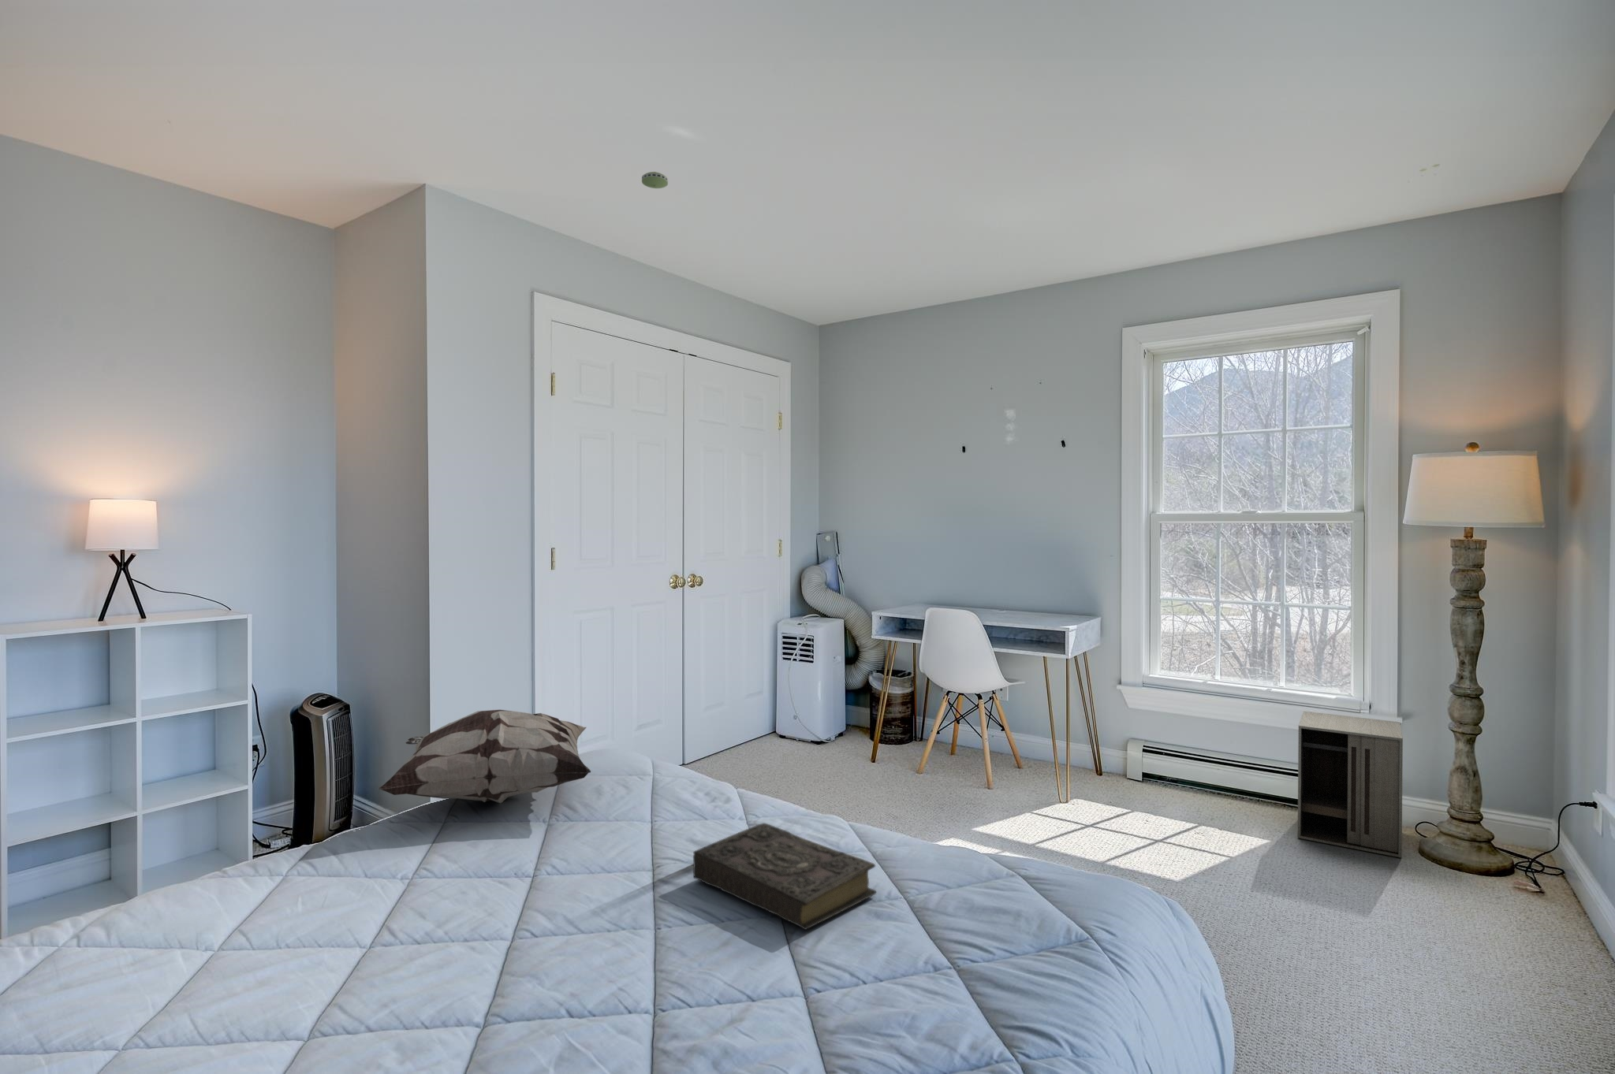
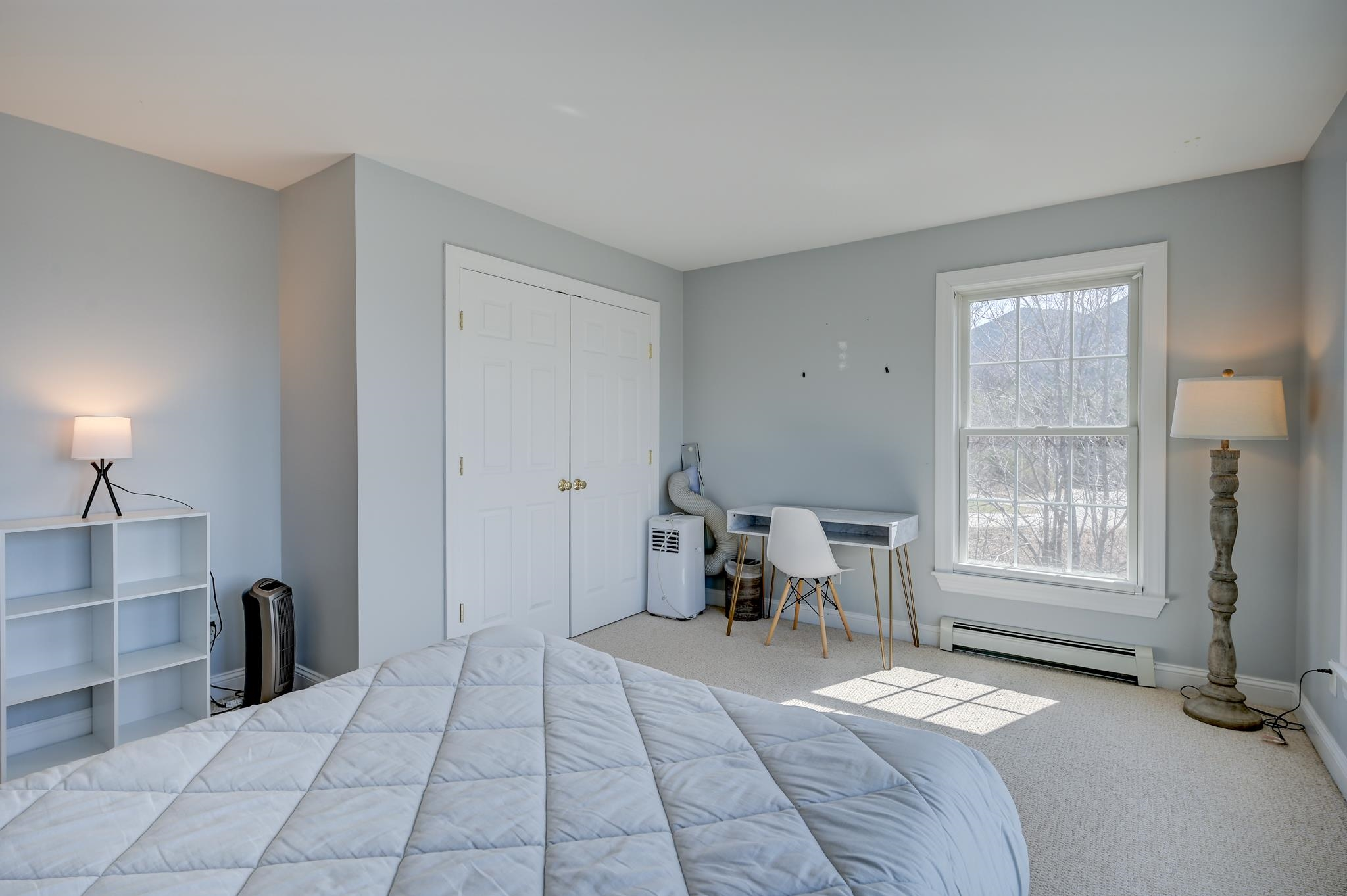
- decorative pillow (493, 753)
- speaker (1349, 779)
- smoke detector (655, 180)
- book (782, 870)
